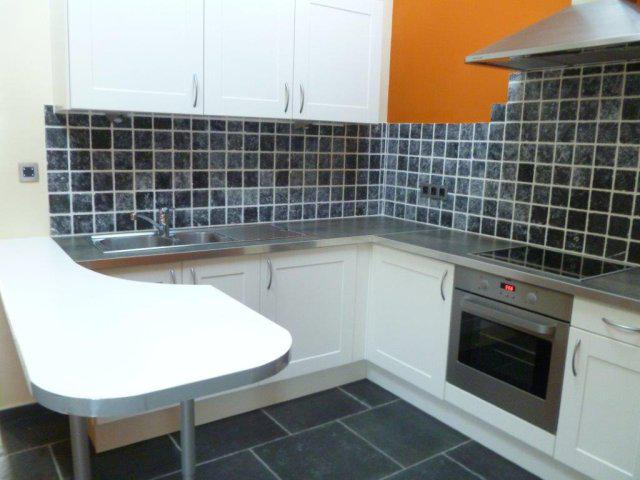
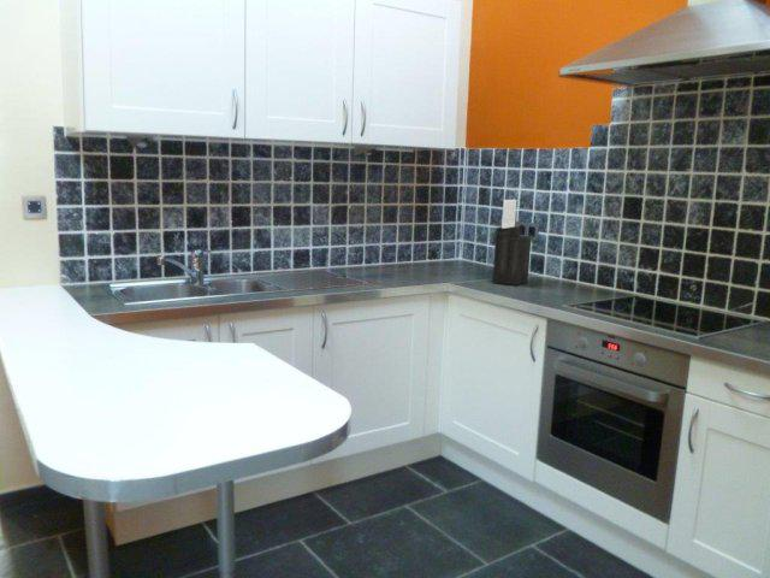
+ knife block (515, 241)
